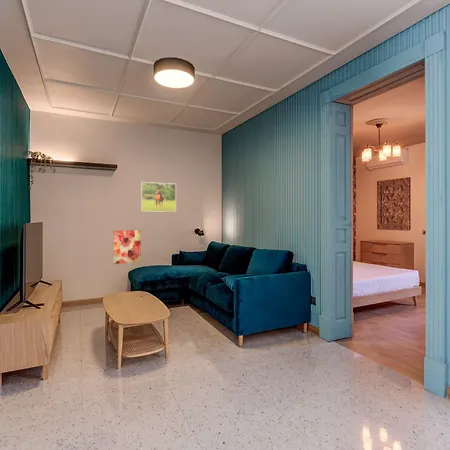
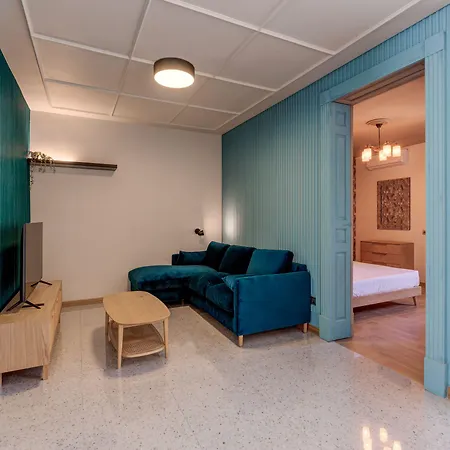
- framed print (158, 197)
- wall art (127, 246)
